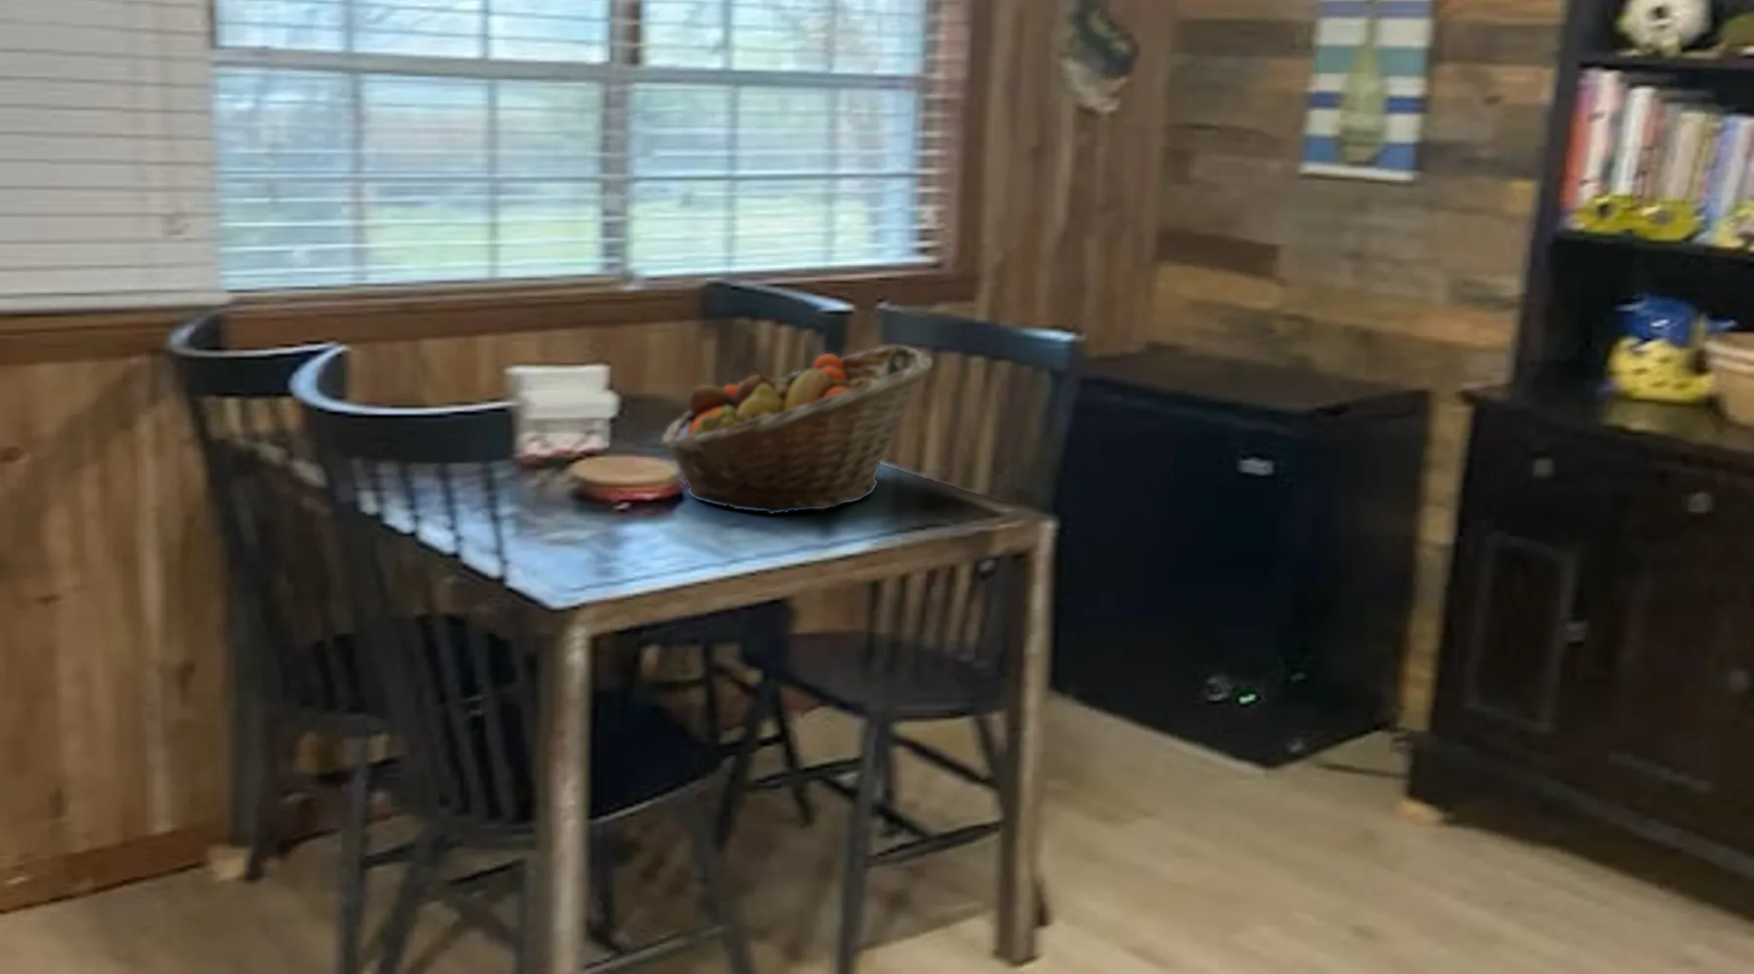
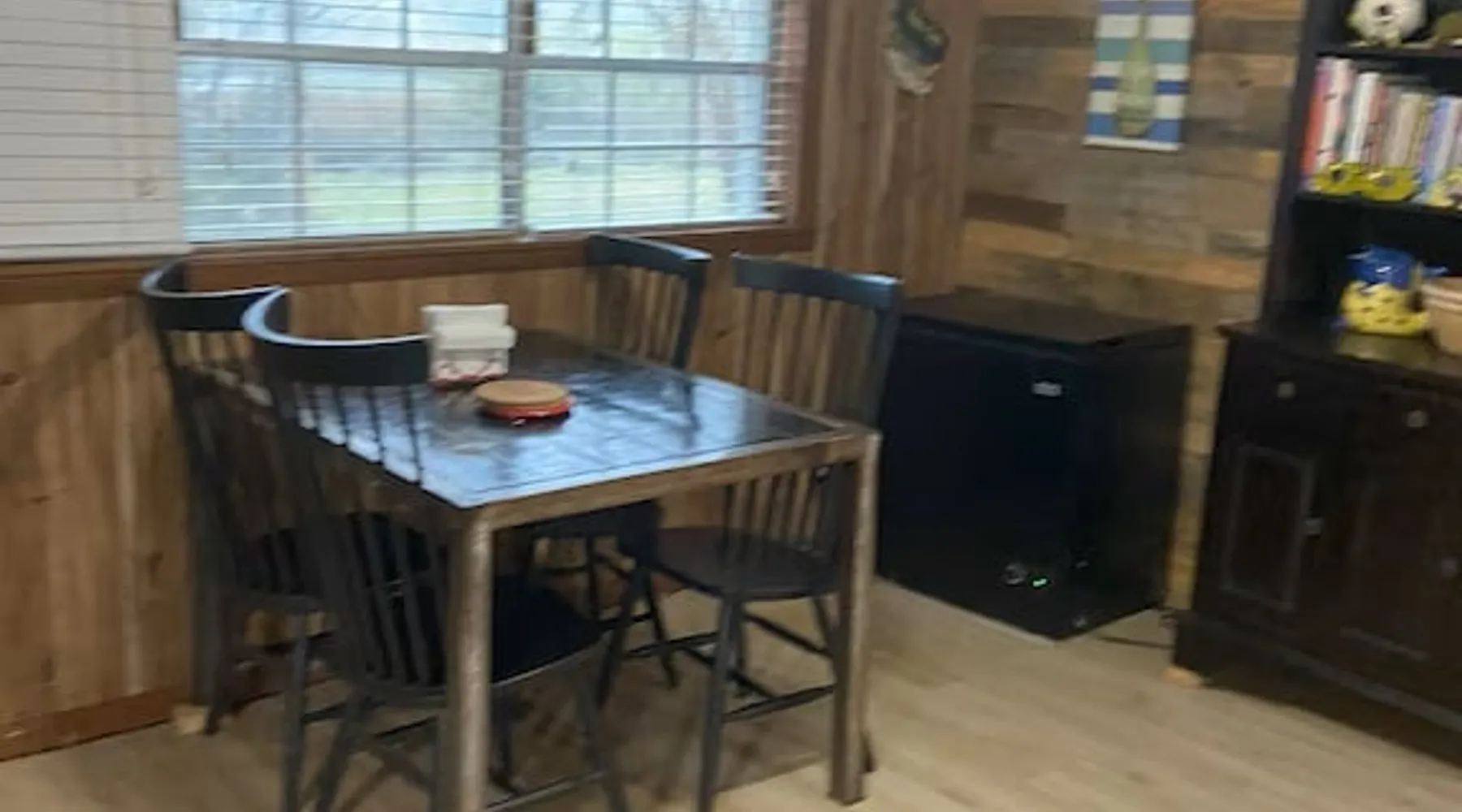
- fruit basket (797, 420)
